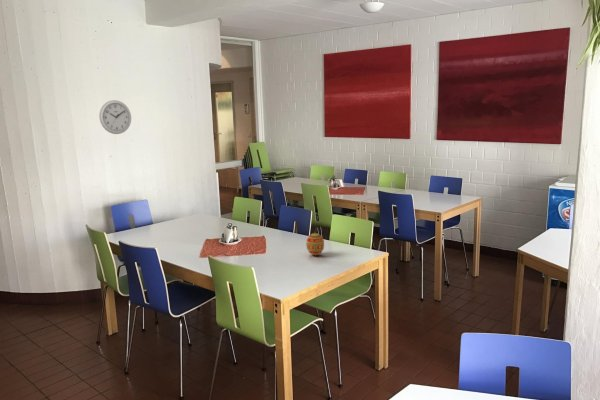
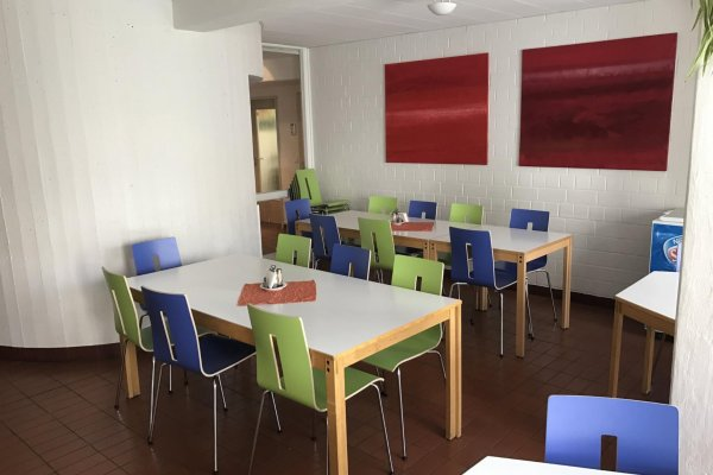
- decorative egg (315, 243)
- wall clock (116, 117)
